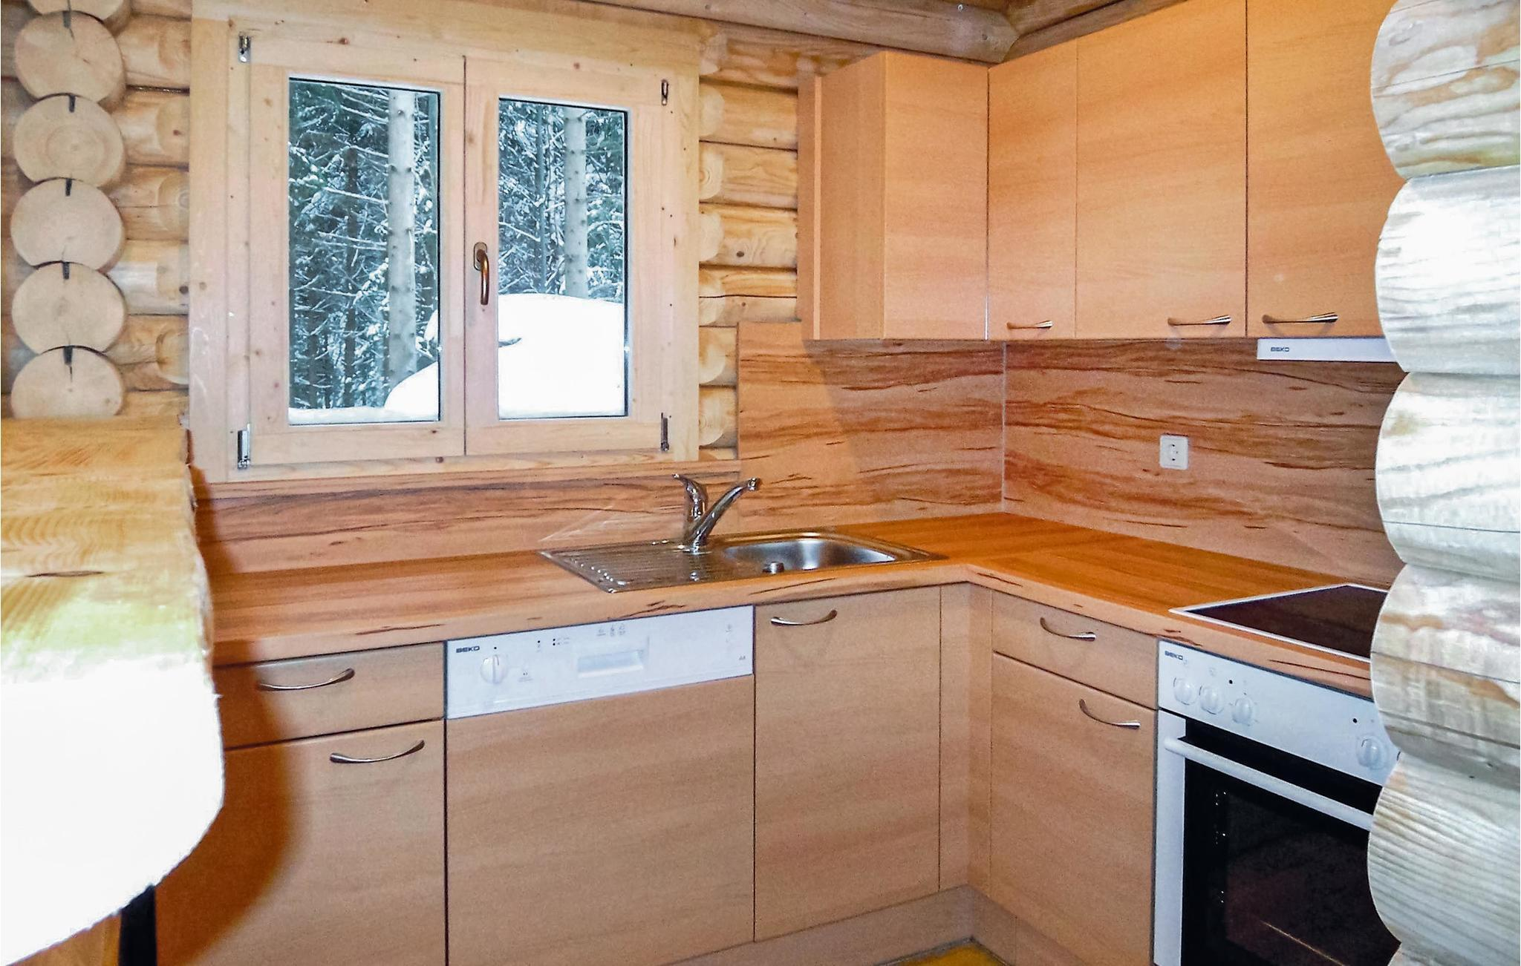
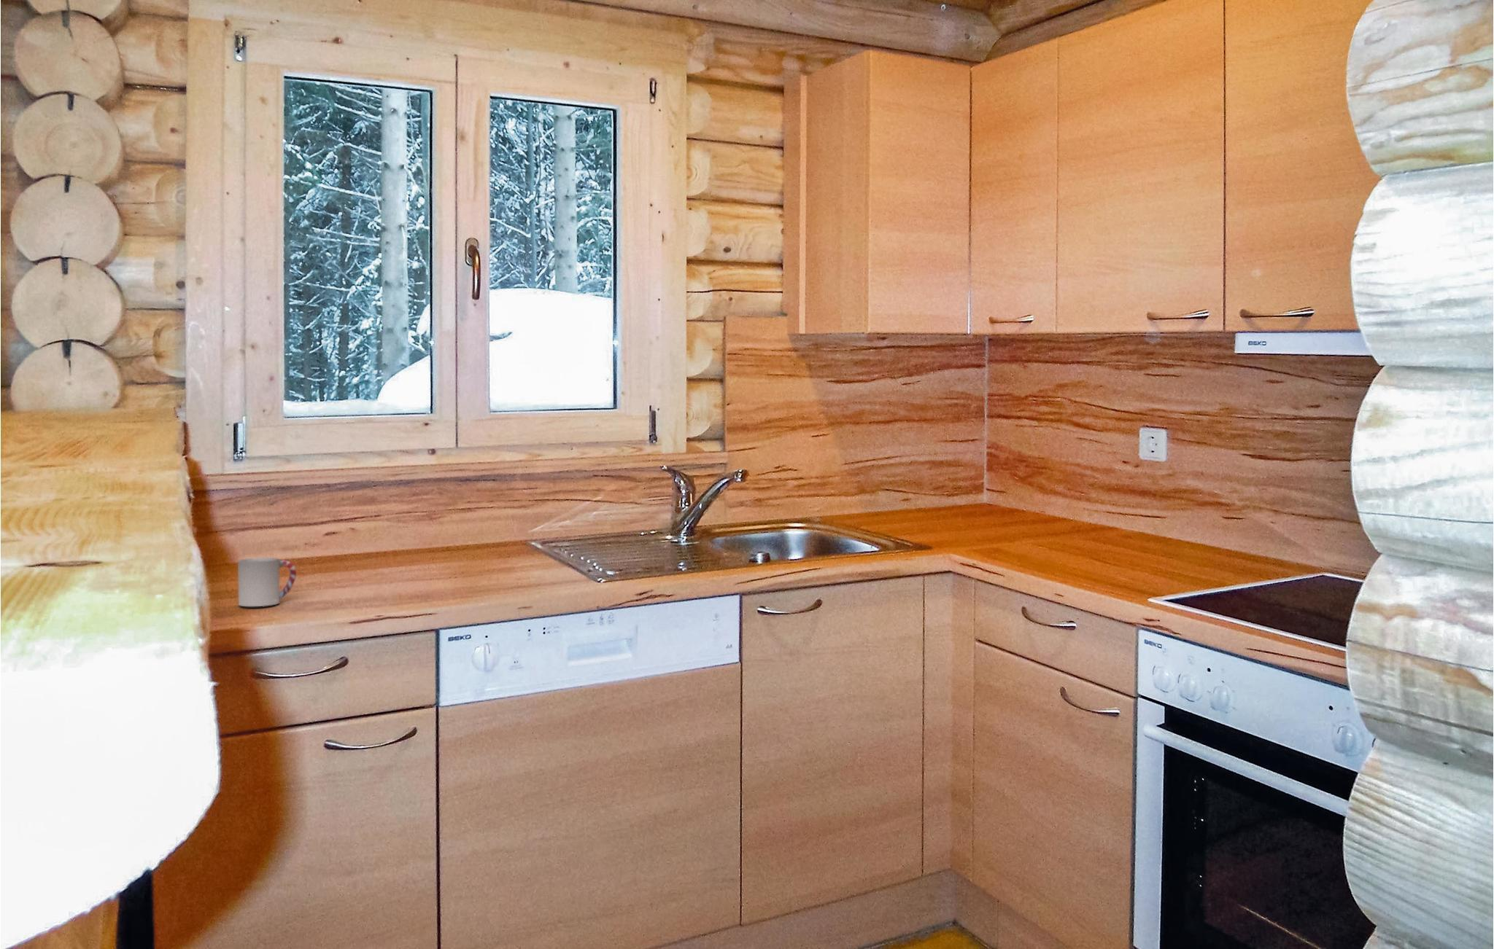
+ cup (268, 581)
